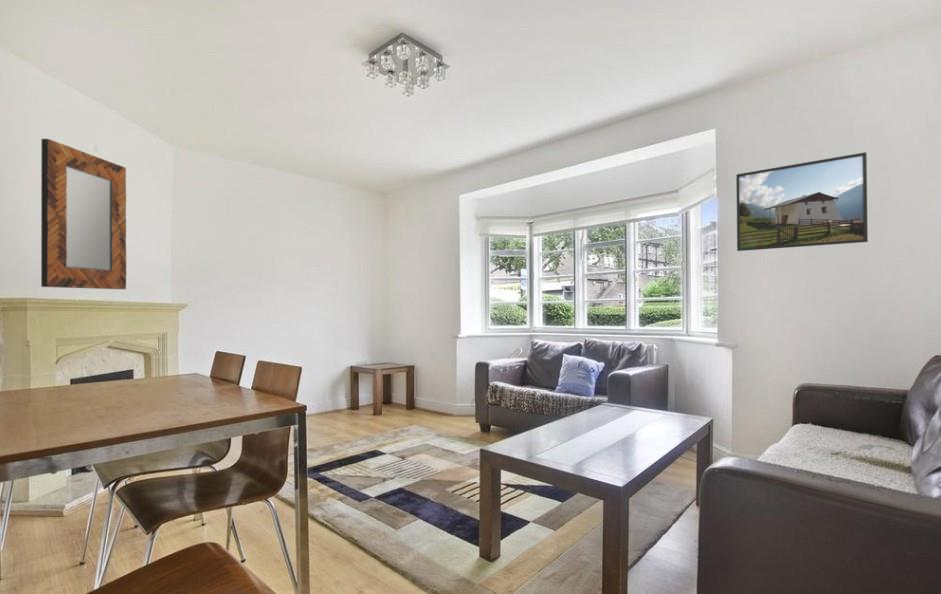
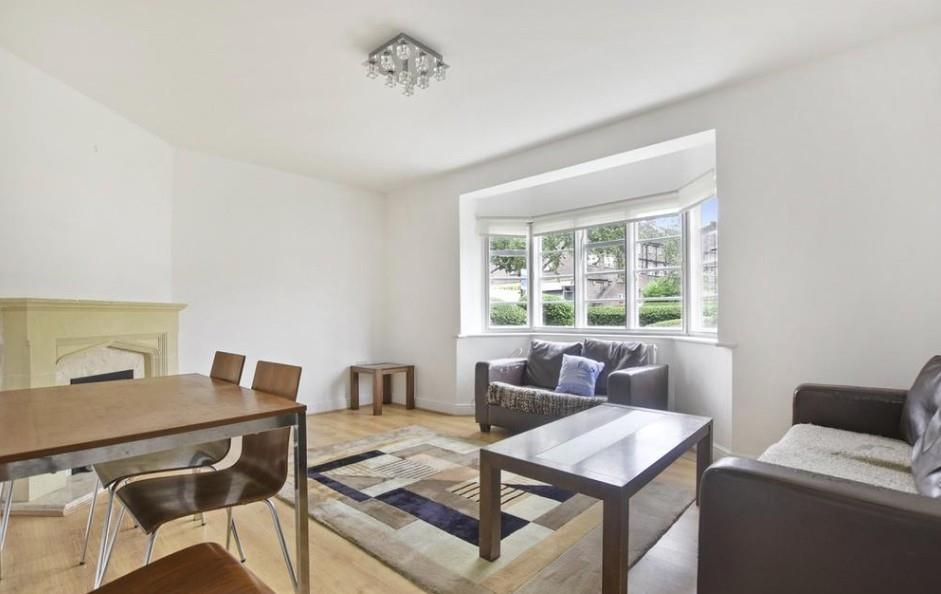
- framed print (796, 205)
- home mirror (88, 221)
